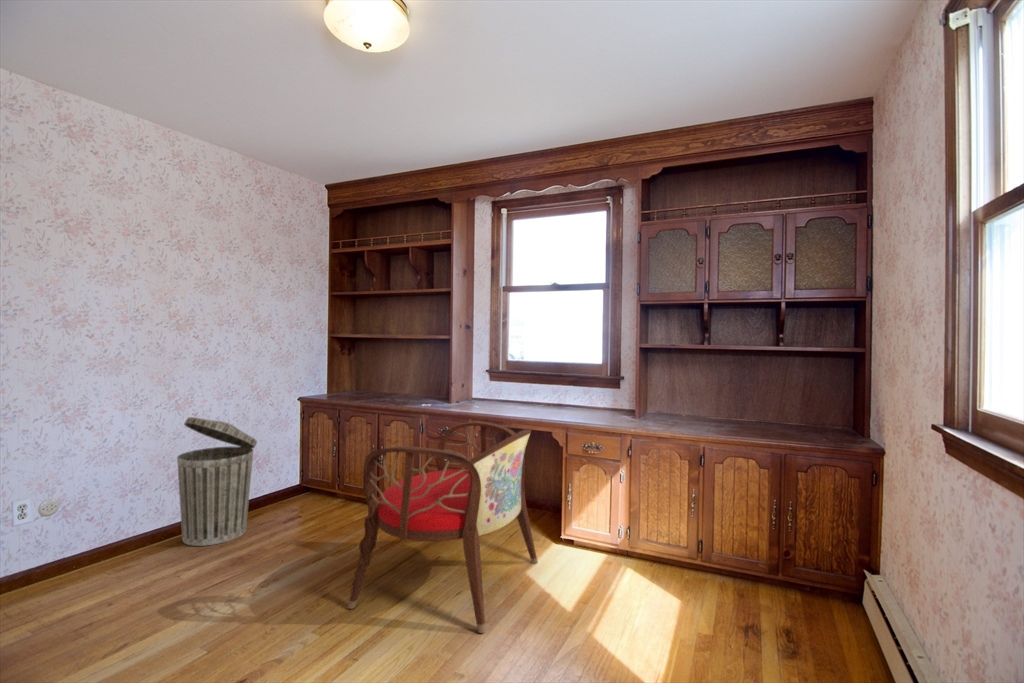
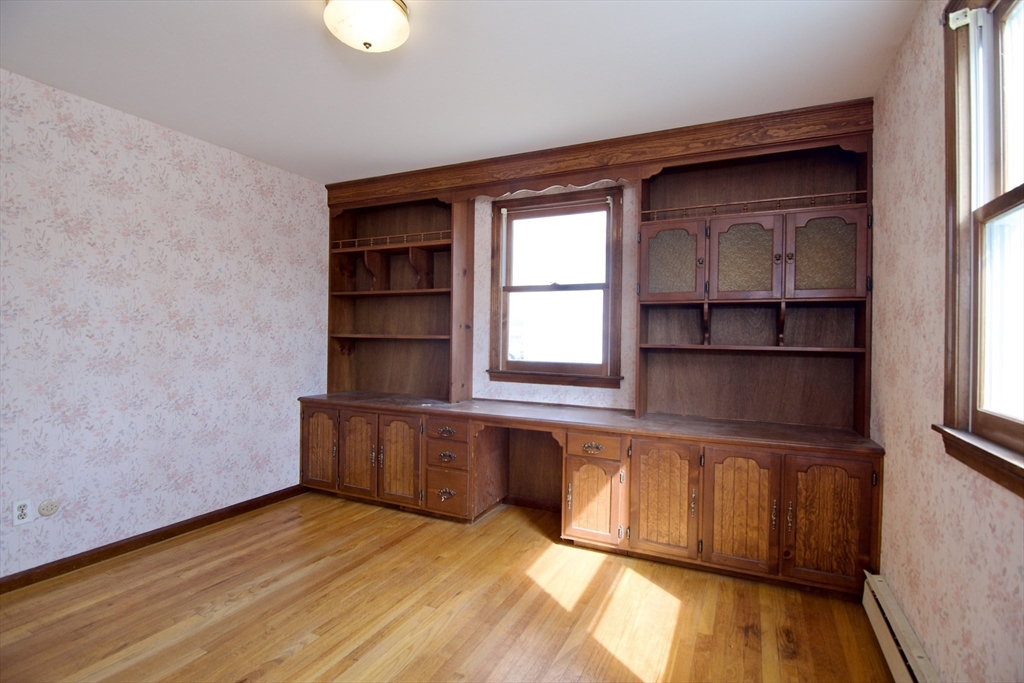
- chair (457, 502)
- trash can (217, 474)
